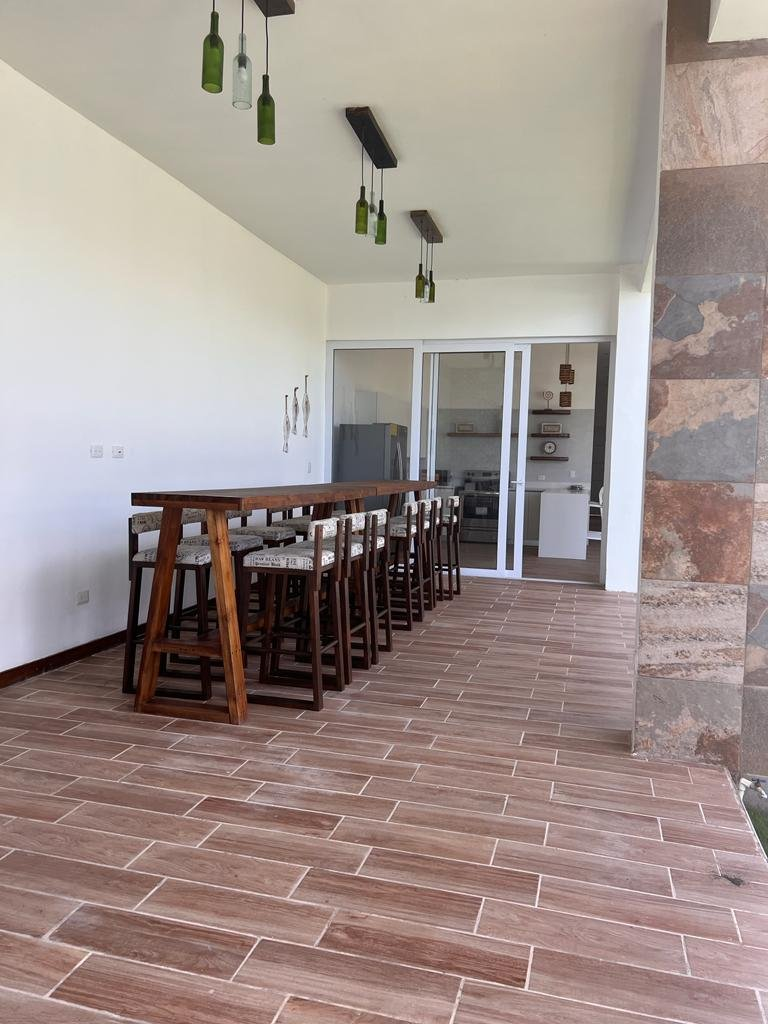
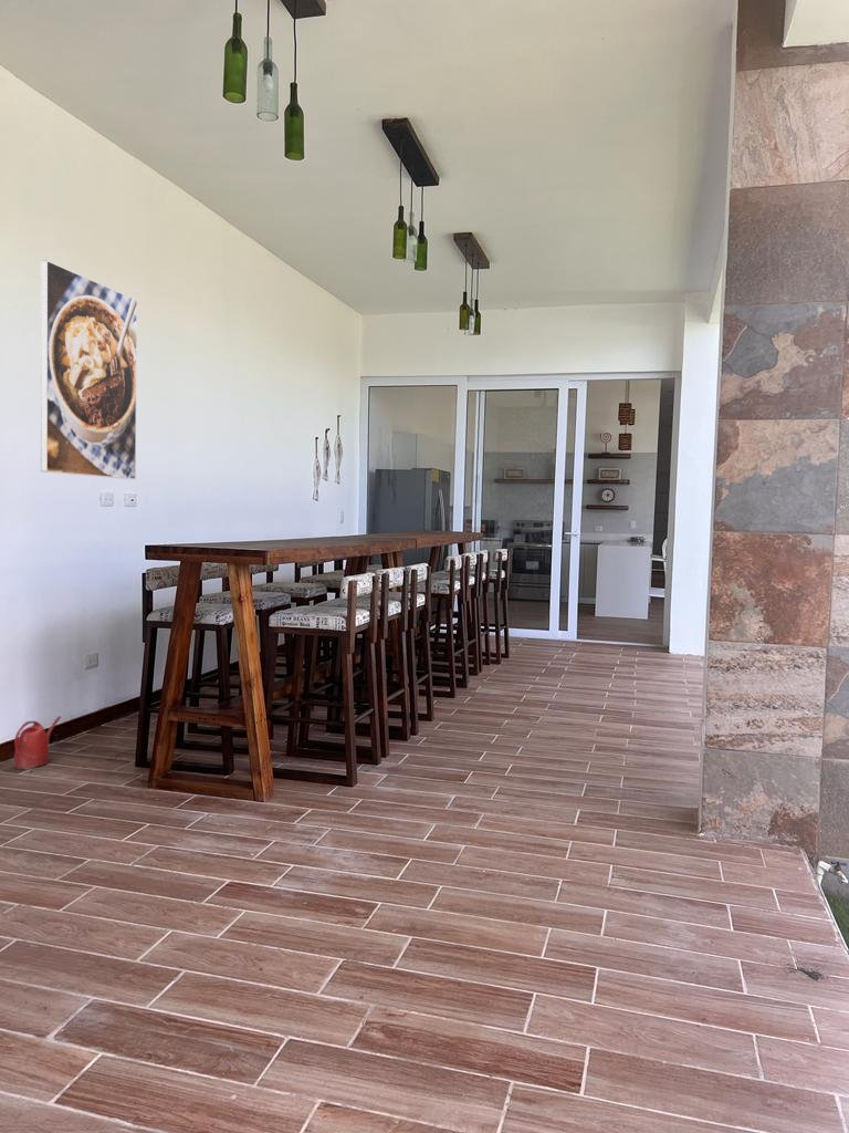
+ watering can (38, 739)
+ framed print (92, 380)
